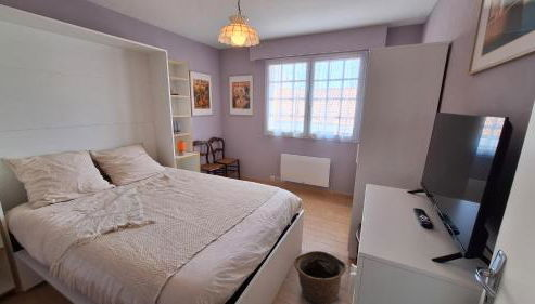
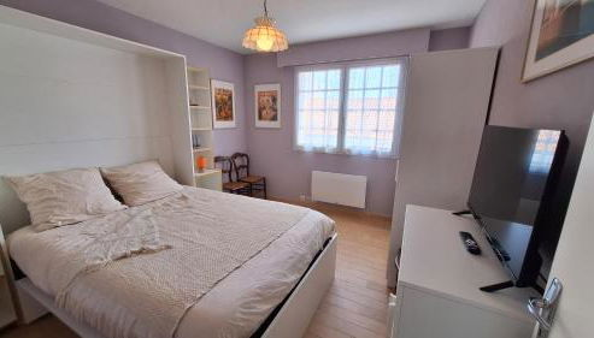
- basket (318, 276)
